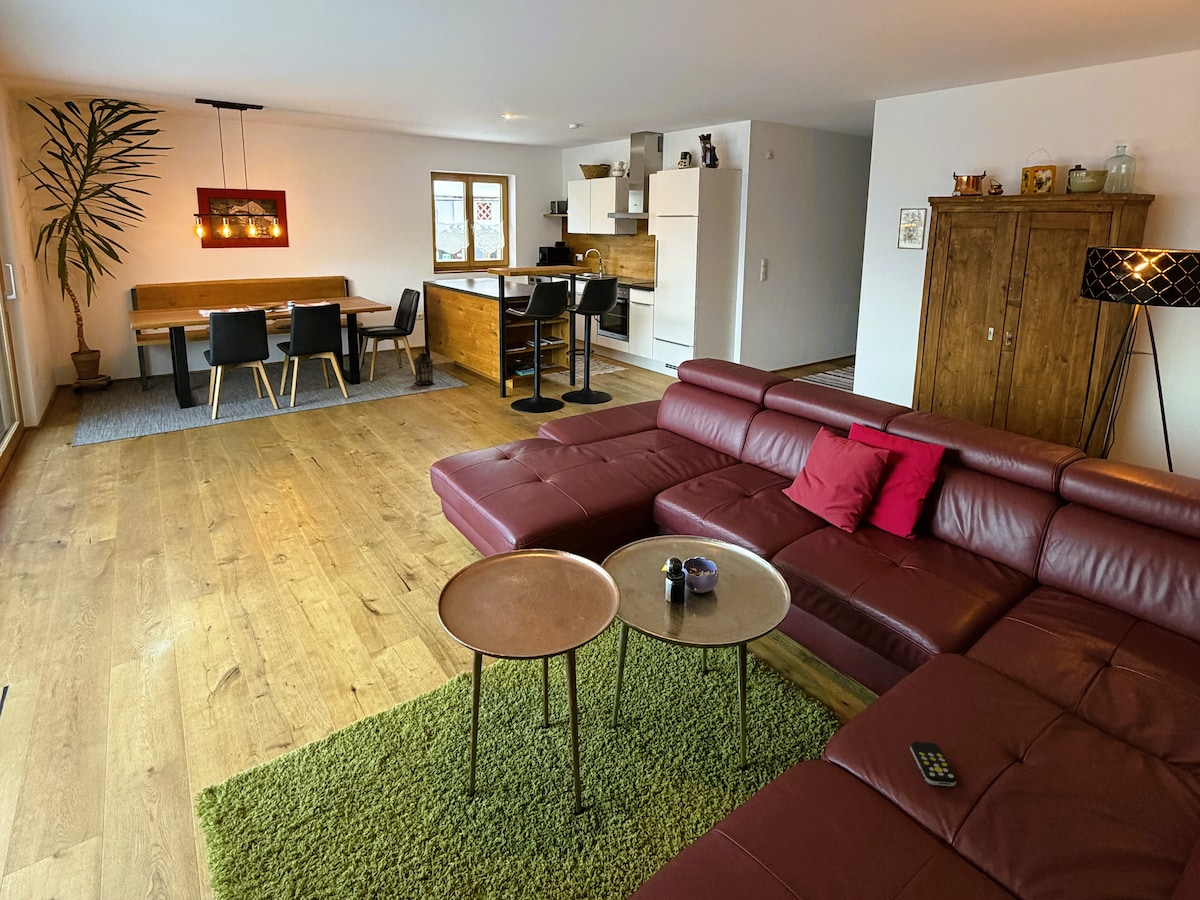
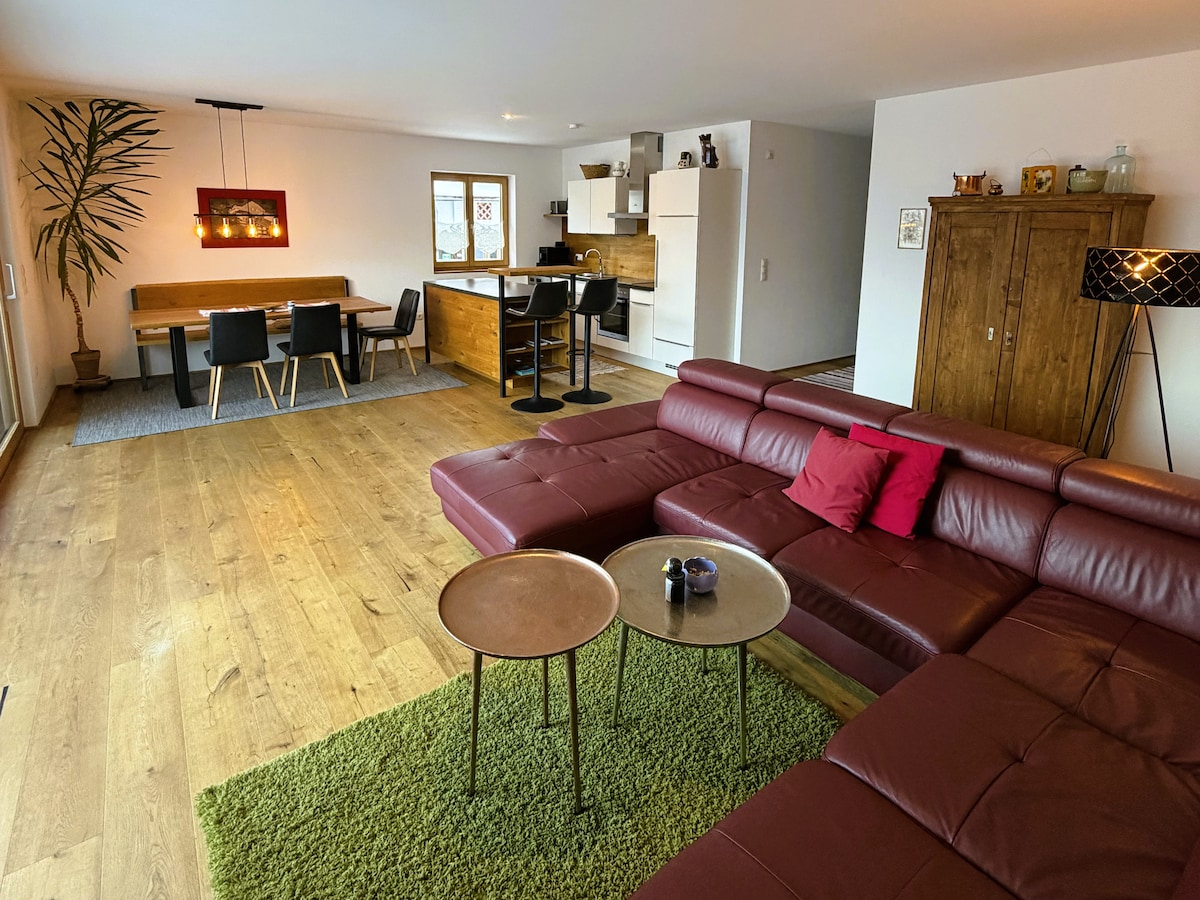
- remote control (932, 762)
- lantern (423, 365)
